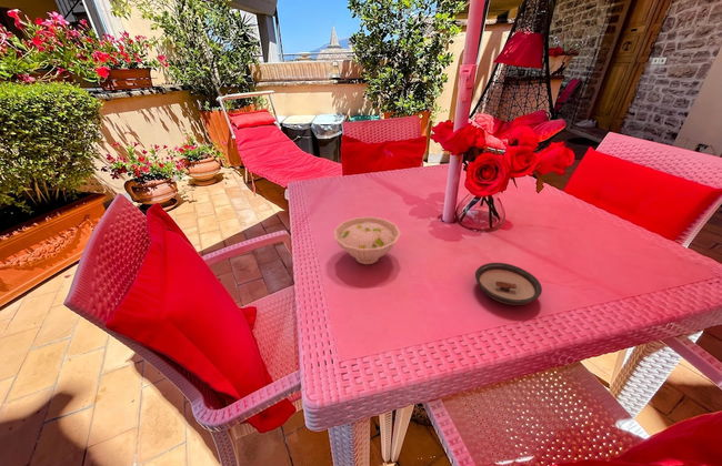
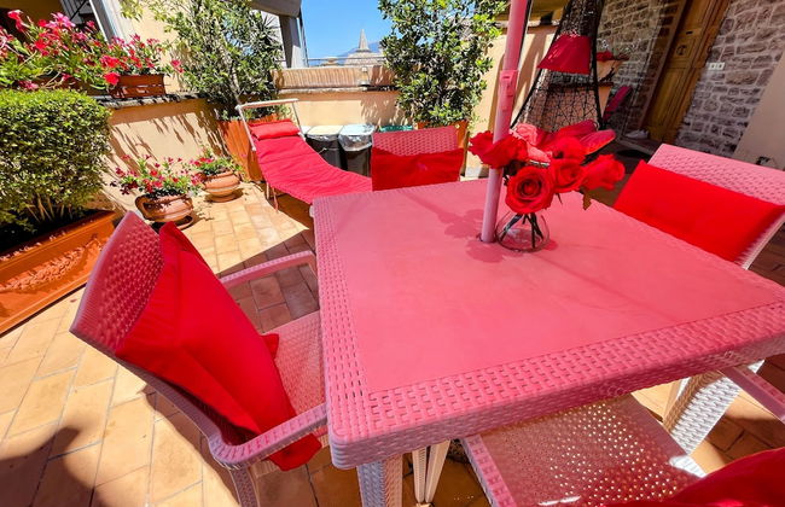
- saucer (505, 285)
- bowl (367, 243)
